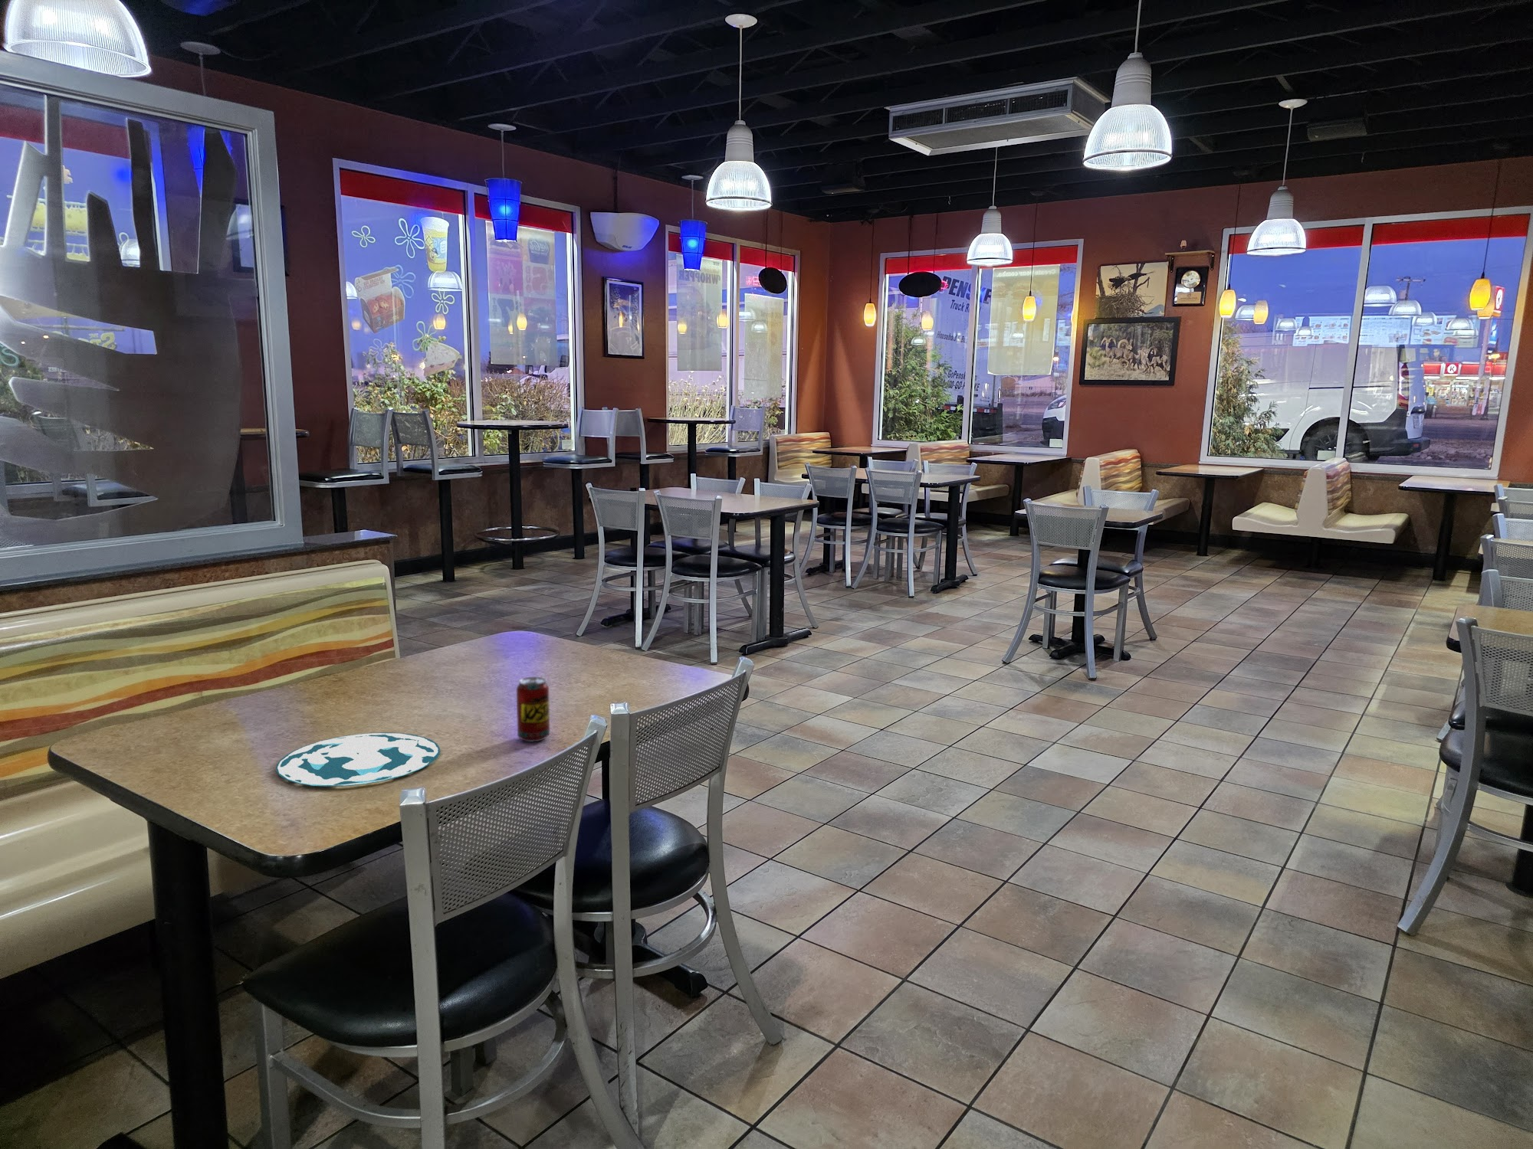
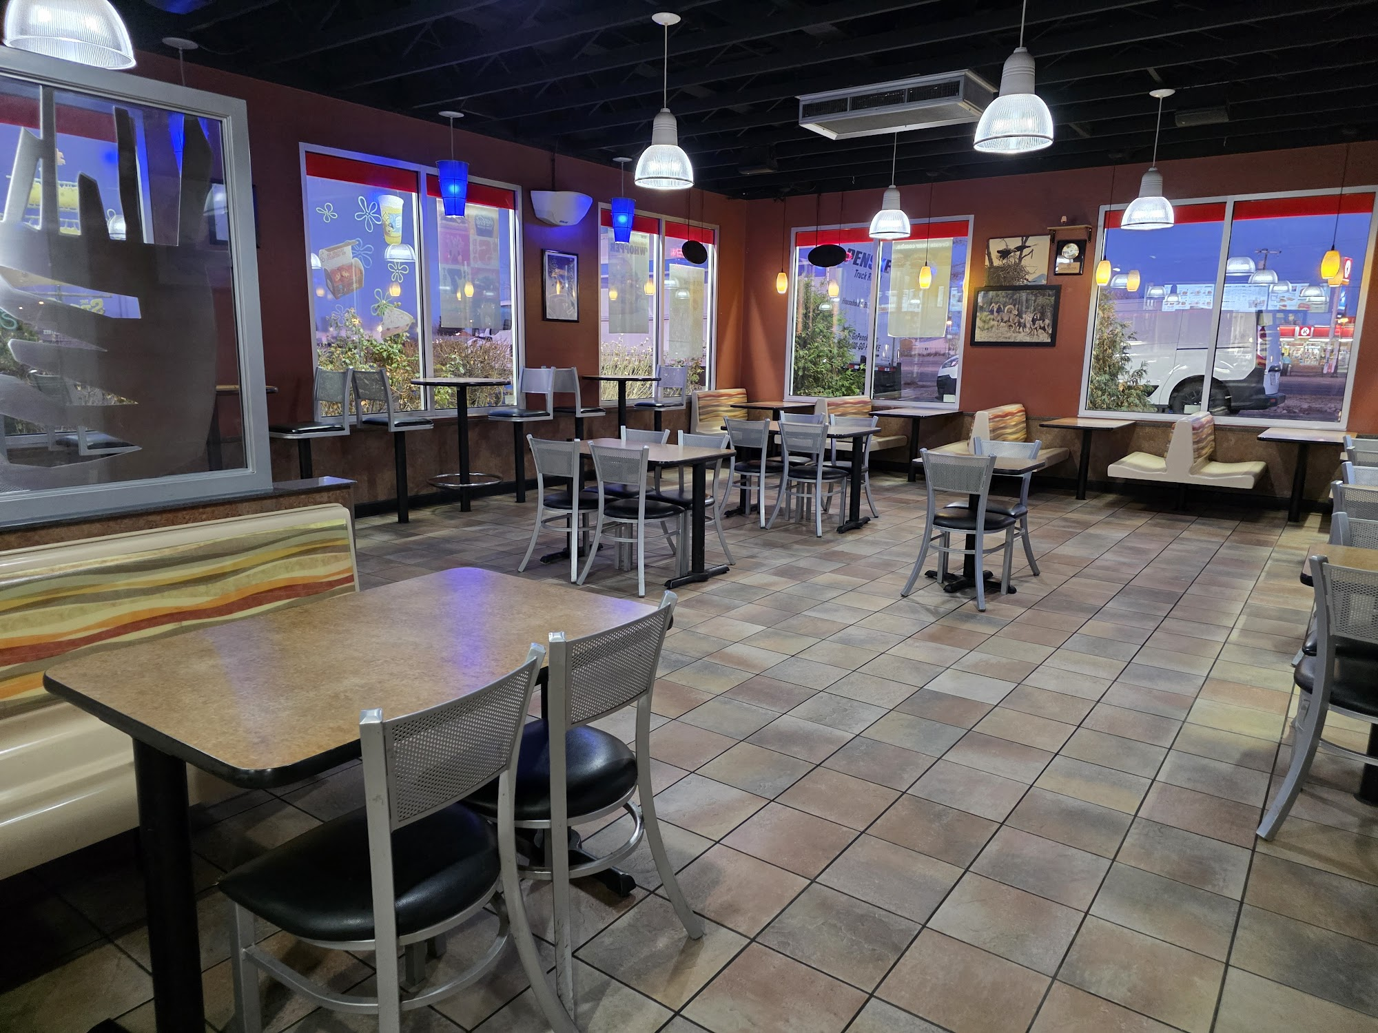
- beverage can (532, 708)
- plate (360, 751)
